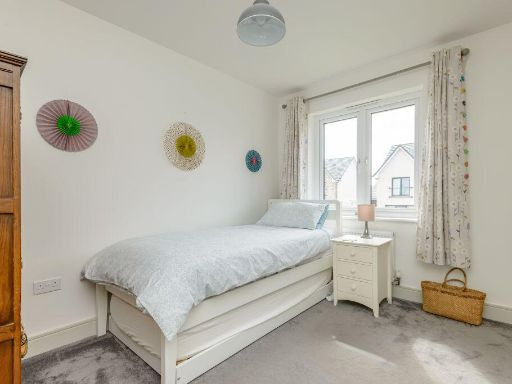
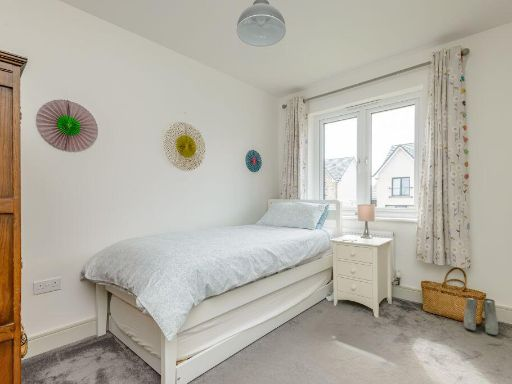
+ boots (483, 313)
